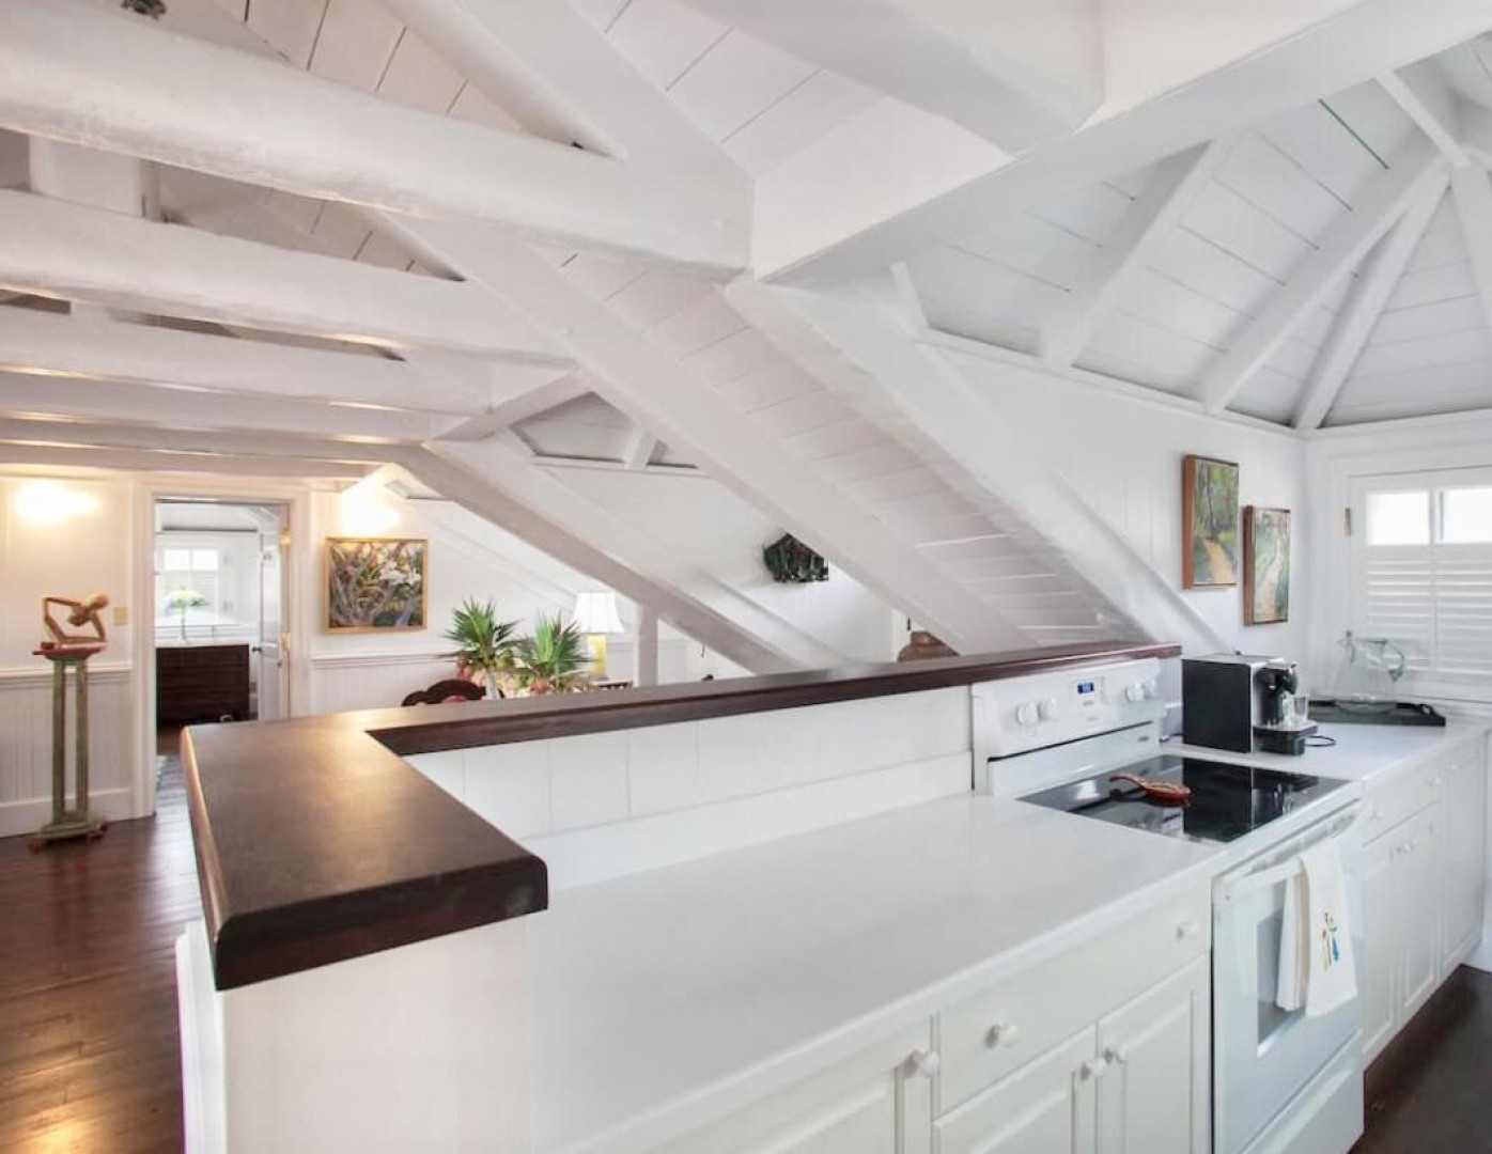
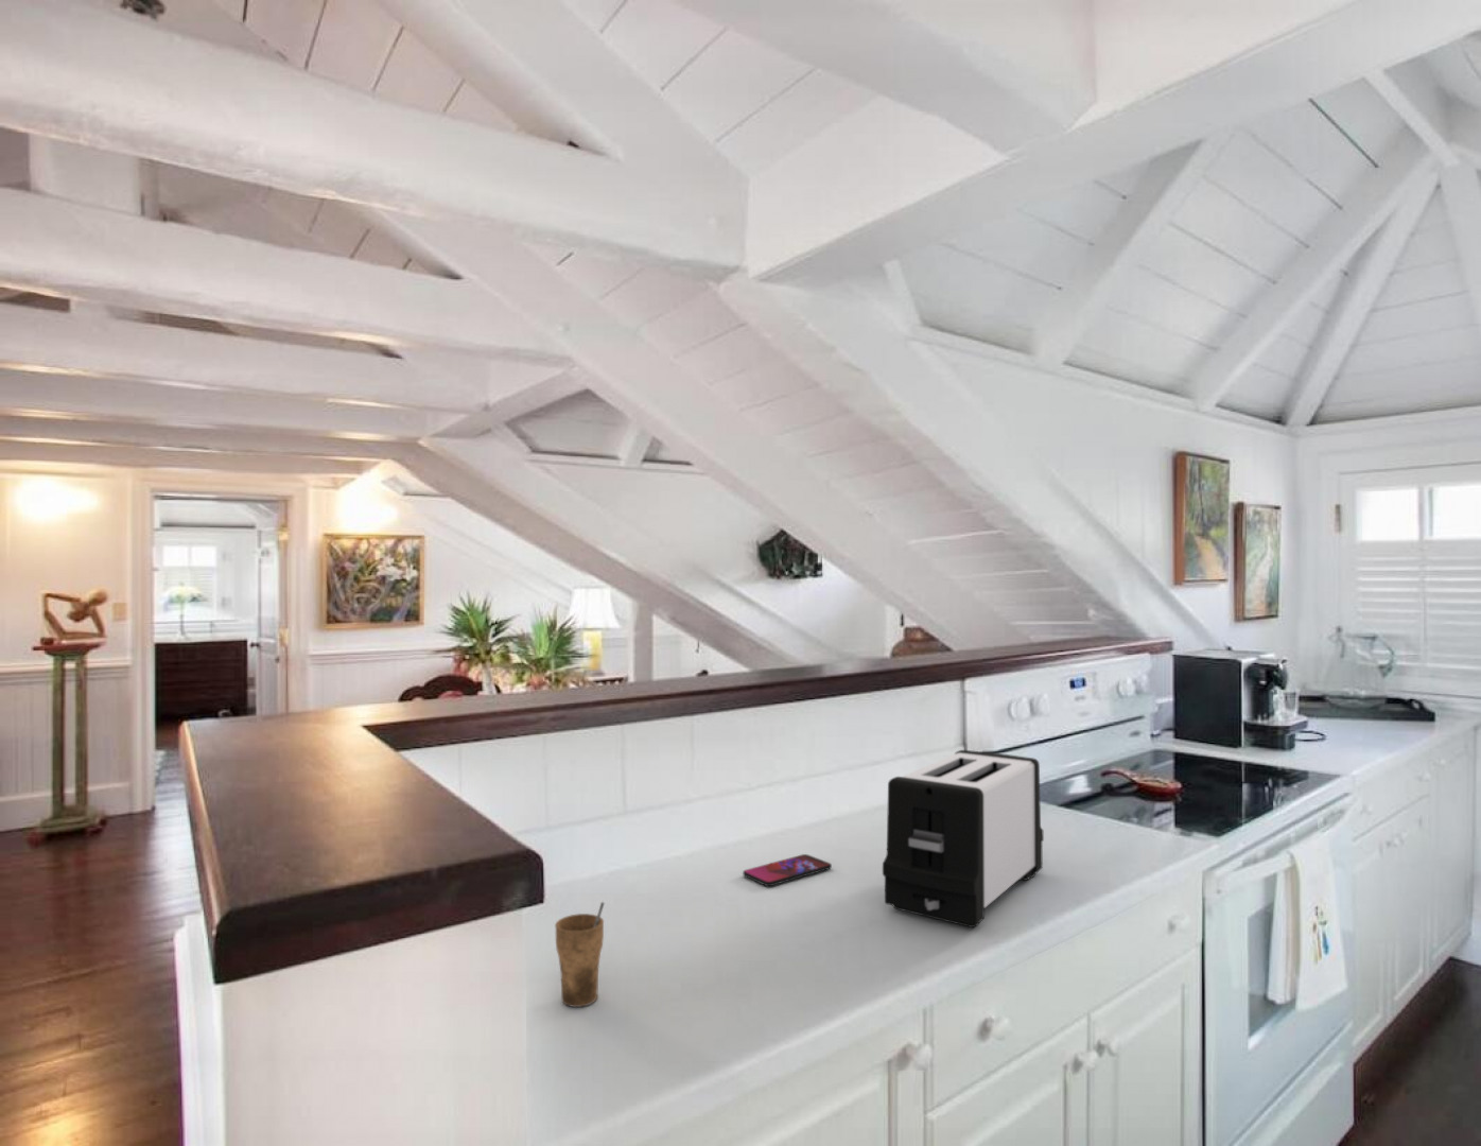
+ smartphone (787, 869)
+ cup (579, 951)
+ toaster (966, 829)
